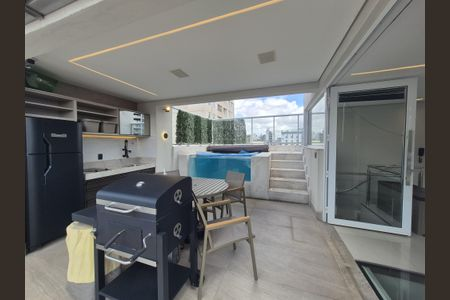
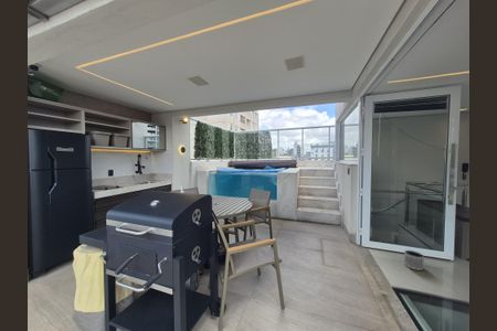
+ planter (413, 259)
